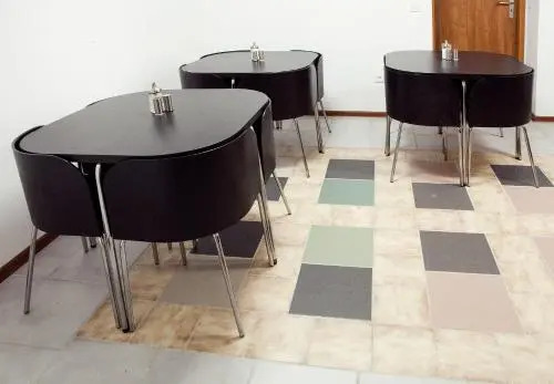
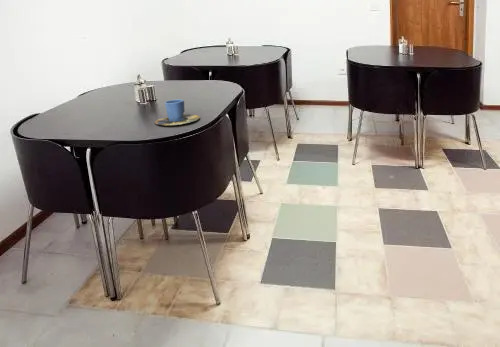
+ cup (175, 110)
